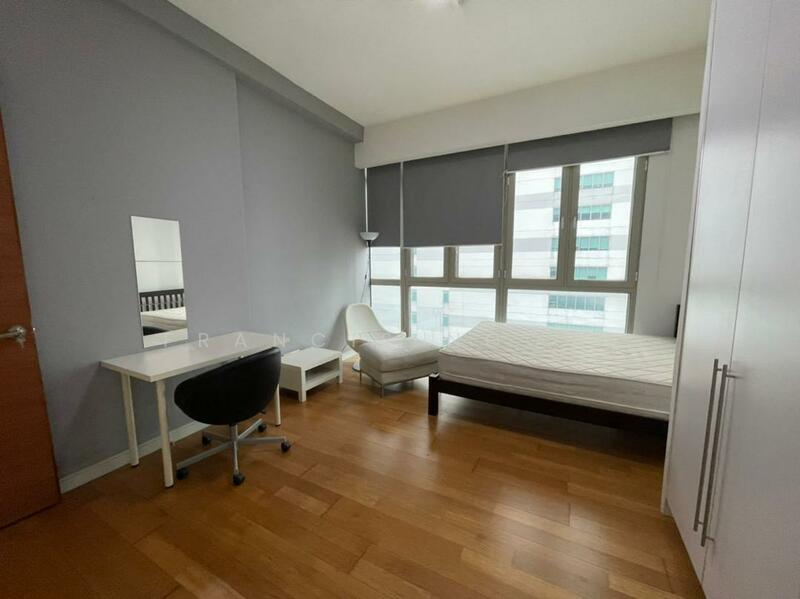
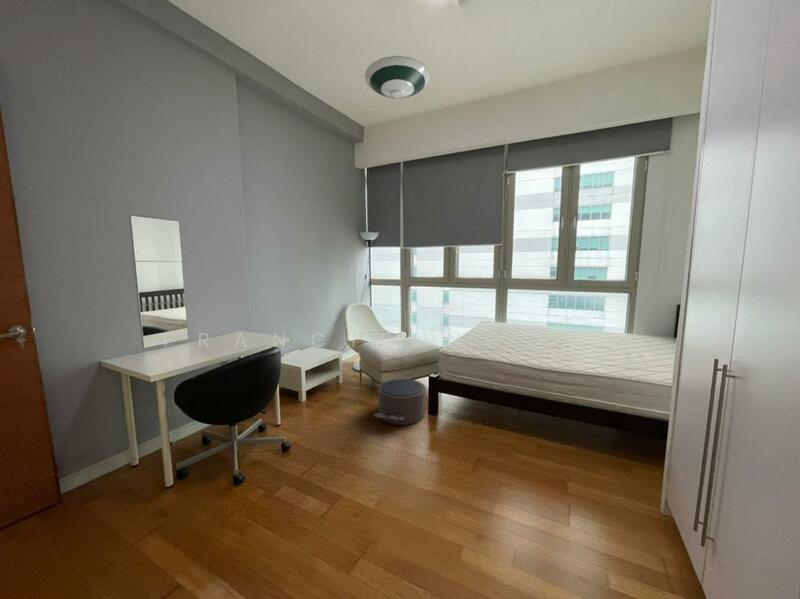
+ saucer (397, 86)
+ pouf (398, 399)
